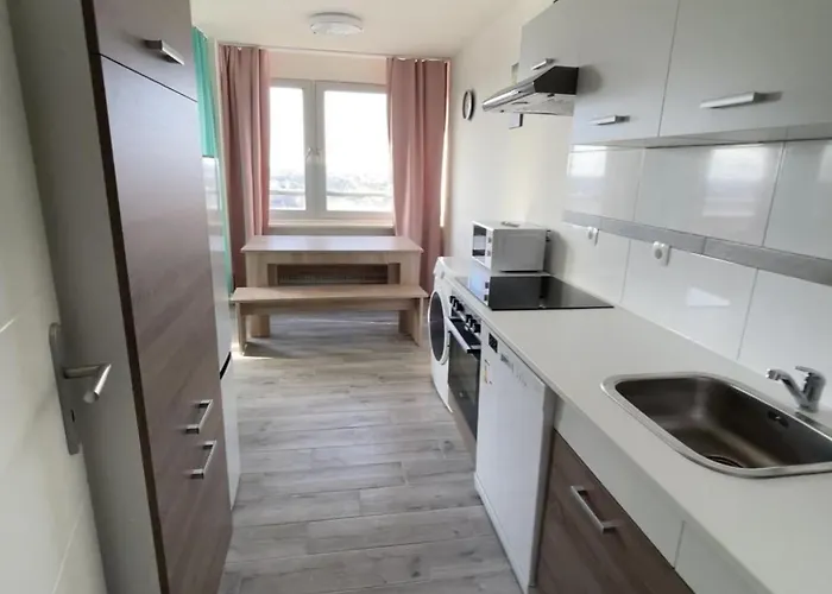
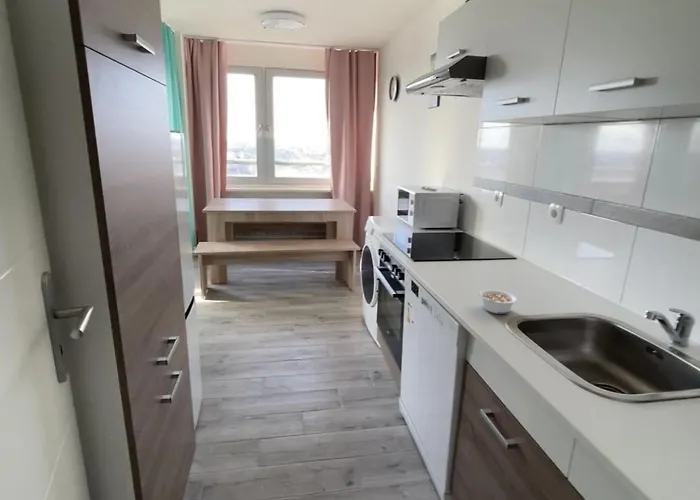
+ legume (497, 301)
